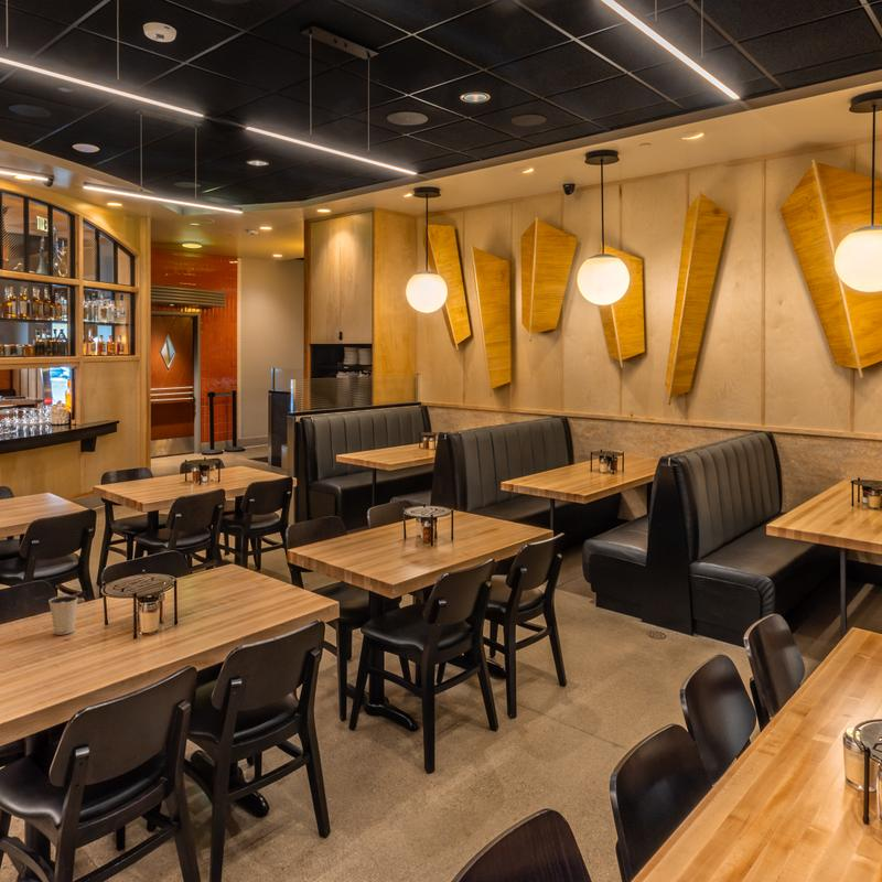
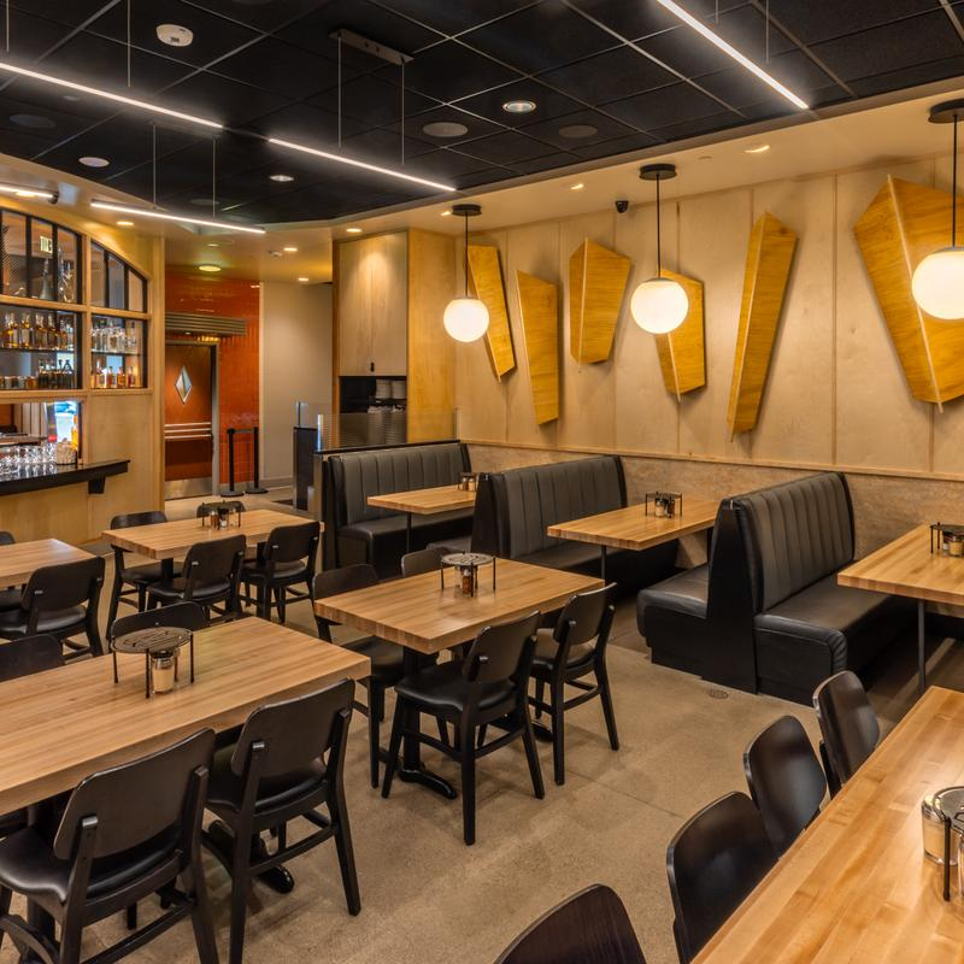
- dixie cup (64, 615)
